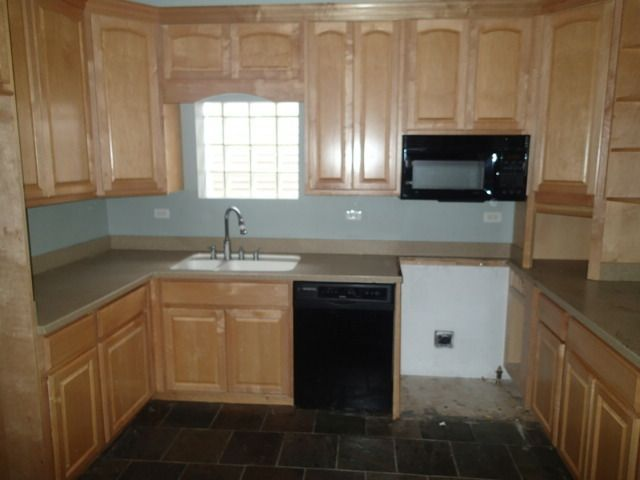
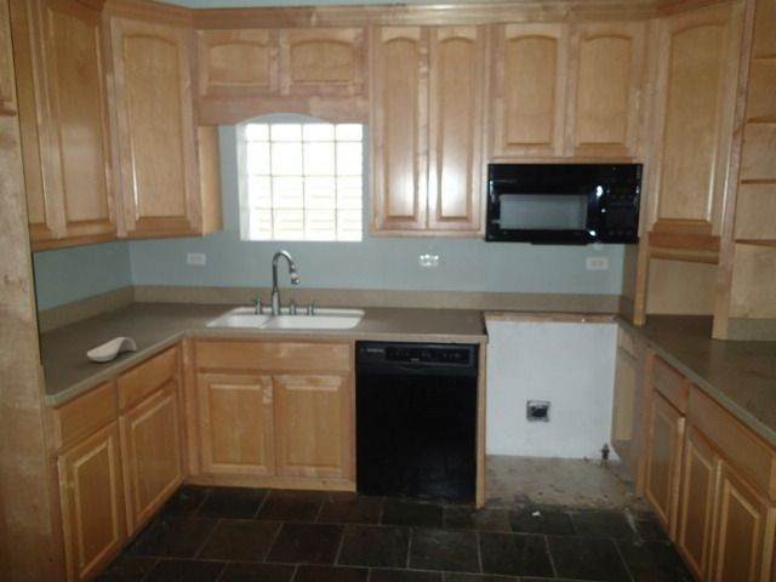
+ spoon rest (113, 348)
